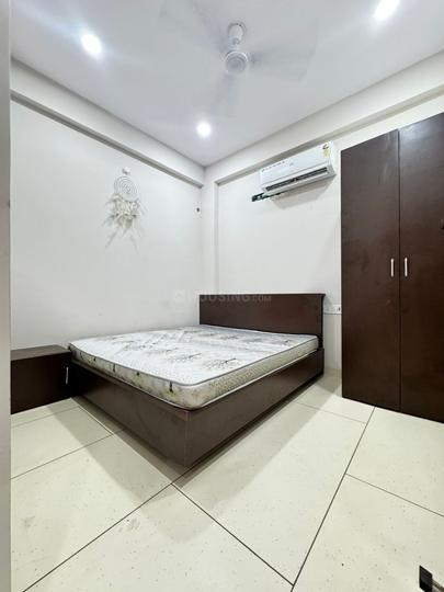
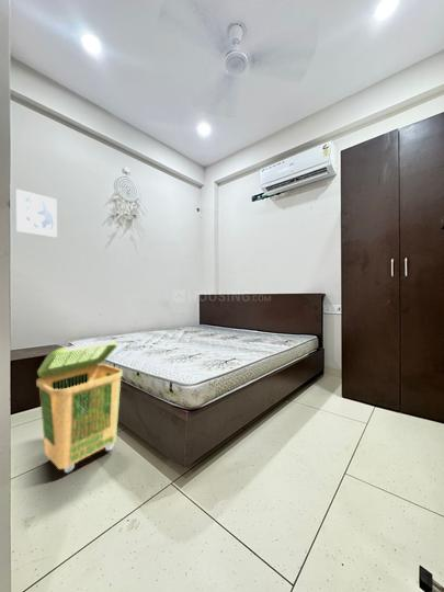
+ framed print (37, 214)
+ laundry basket (82, 399)
